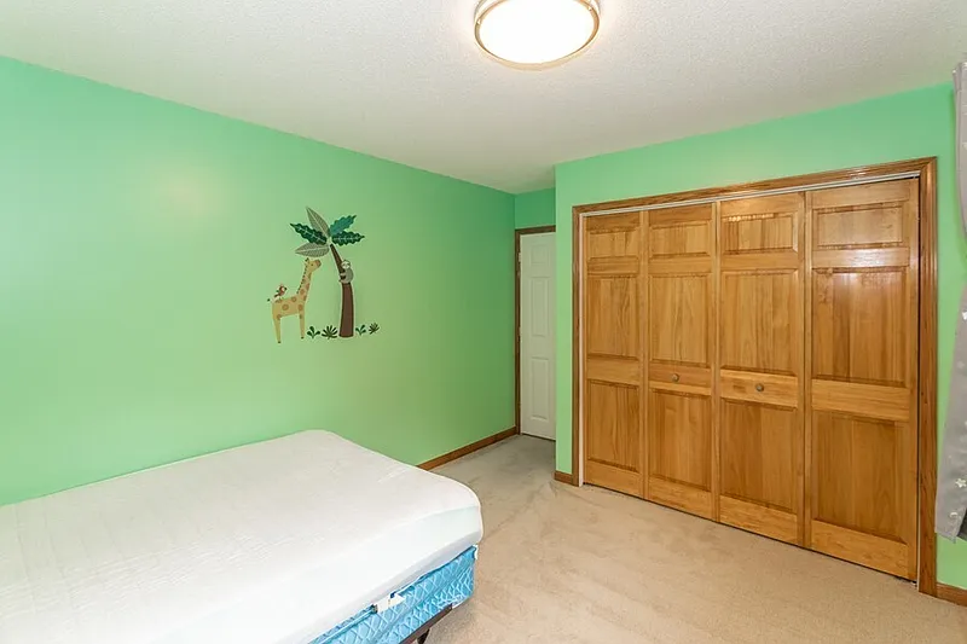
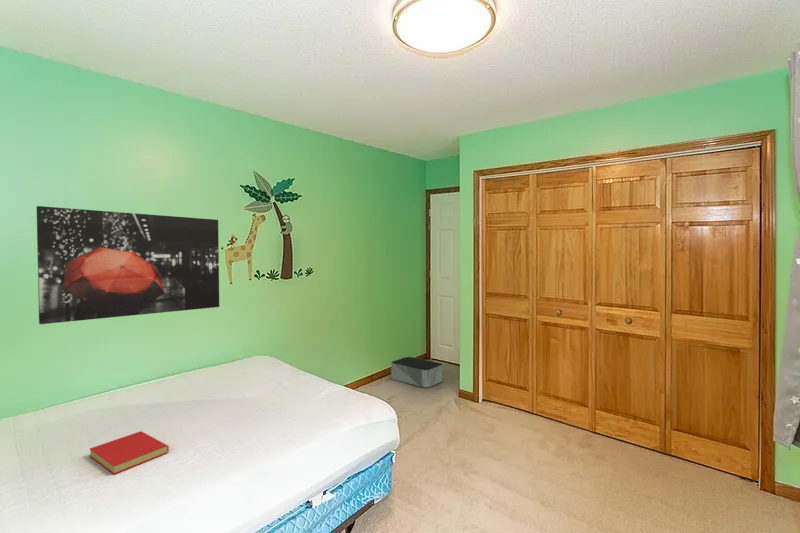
+ storage bin (416, 371)
+ book (129, 450)
+ wall art (141, 264)
